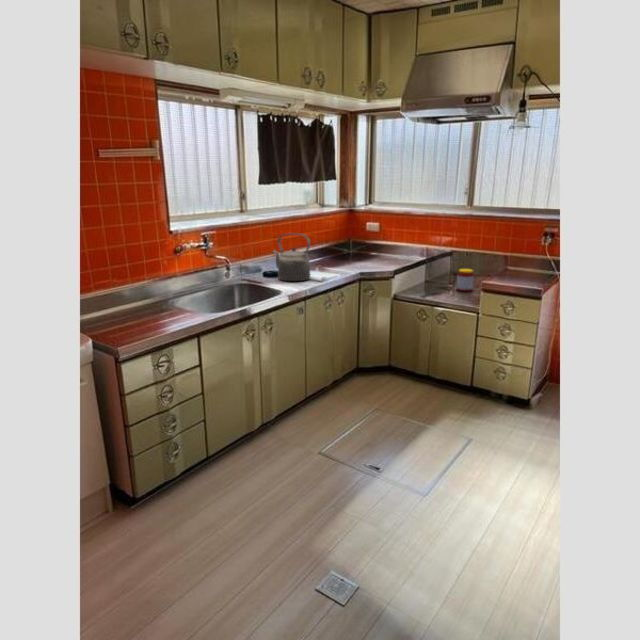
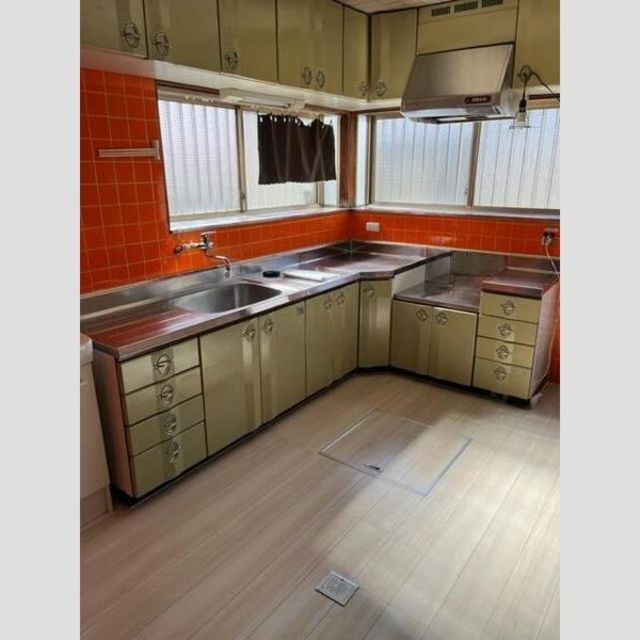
- kettle (291, 256)
- jar (465, 279)
